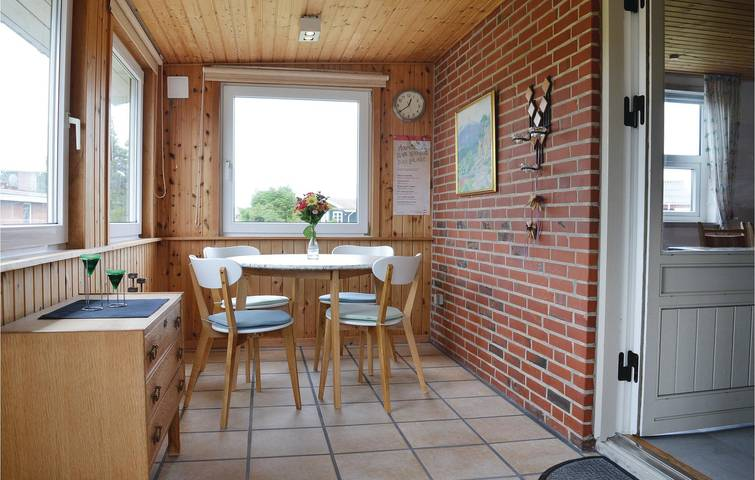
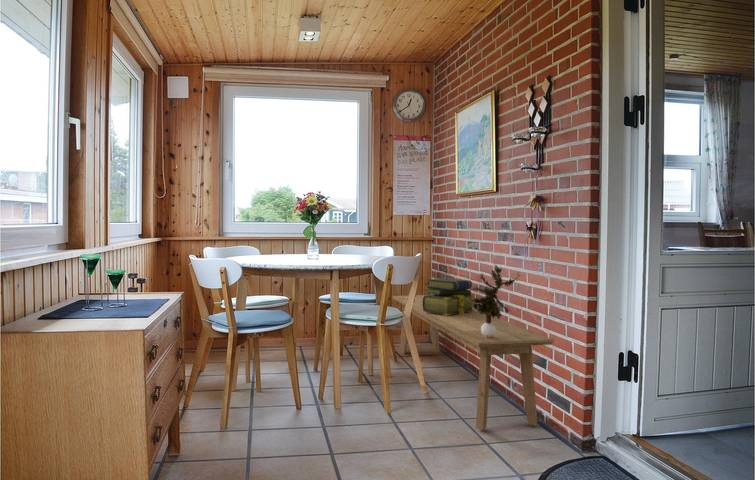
+ bench (459, 341)
+ stack of books (448, 294)
+ potted plant (494, 300)
